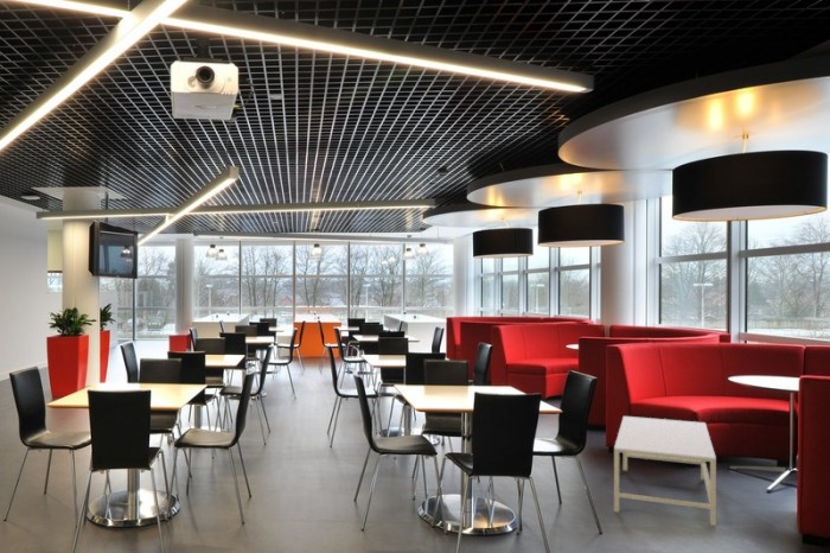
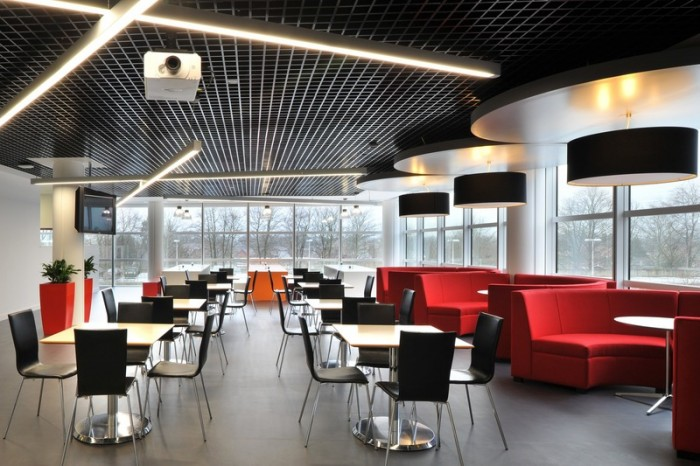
- coffee table (663, 459)
